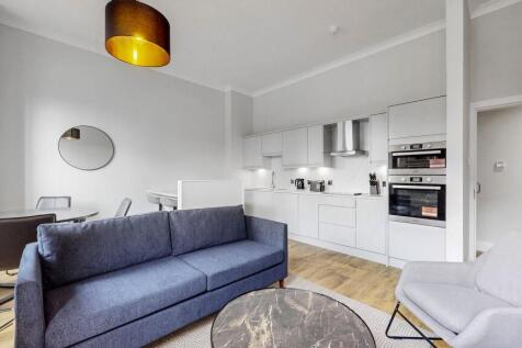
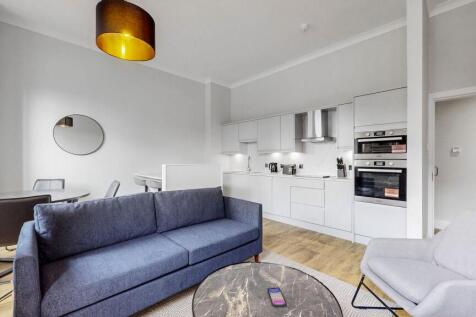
+ smartphone (276, 296)
